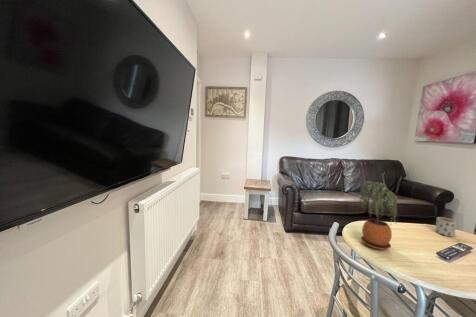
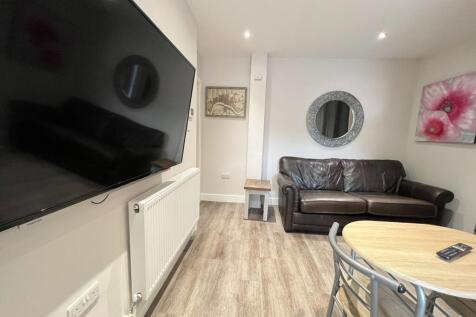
- potted plant (376, 214)
- mug (446, 226)
